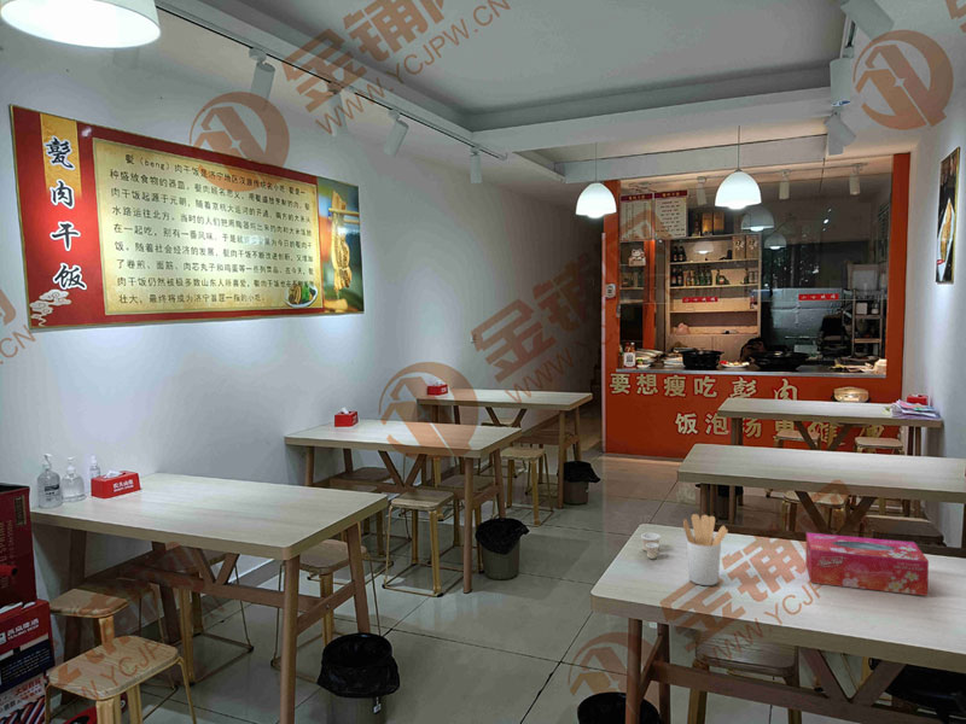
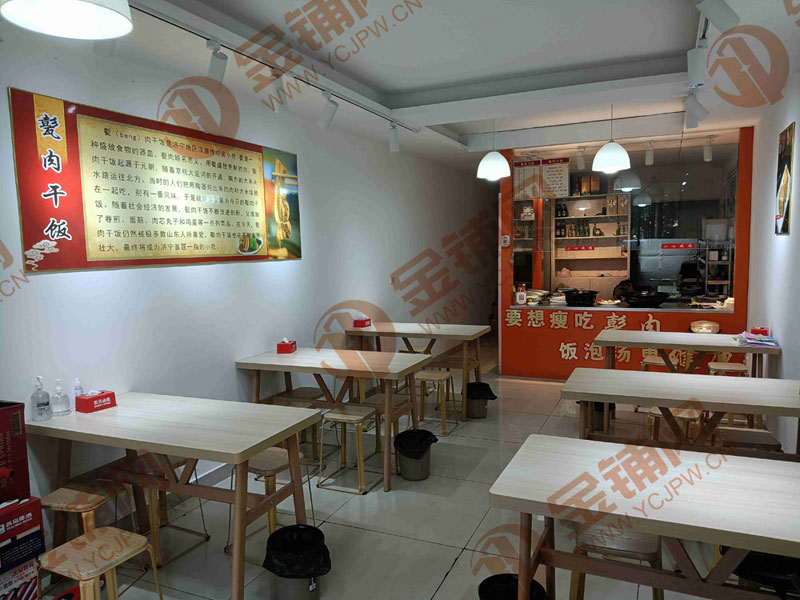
- paper cup (651, 545)
- tissue box (862, 562)
- utensil holder (703, 547)
